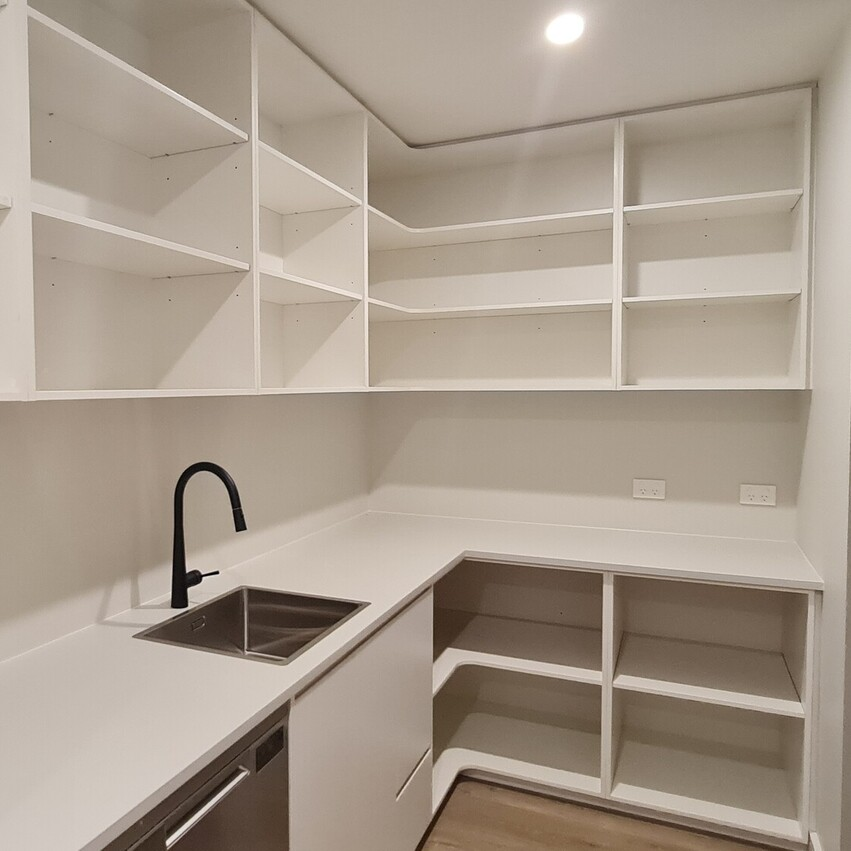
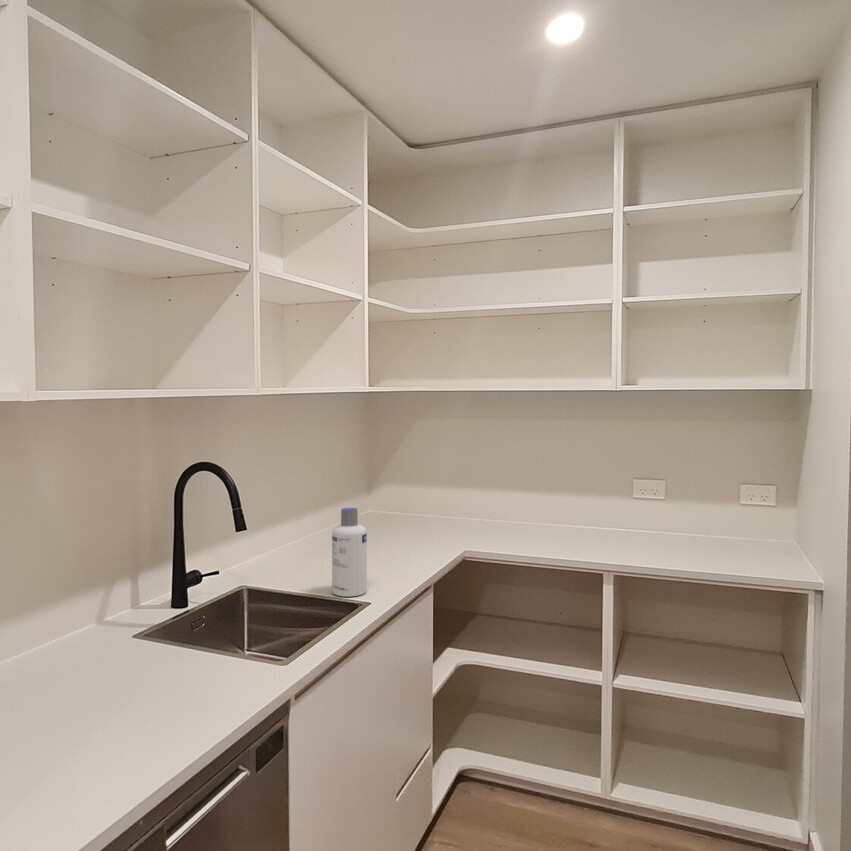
+ screw cap bottle (349, 550)
